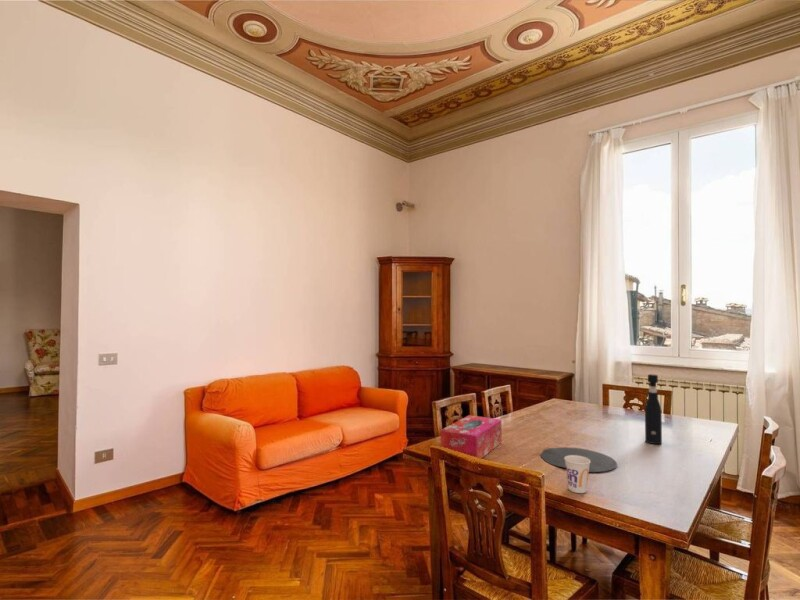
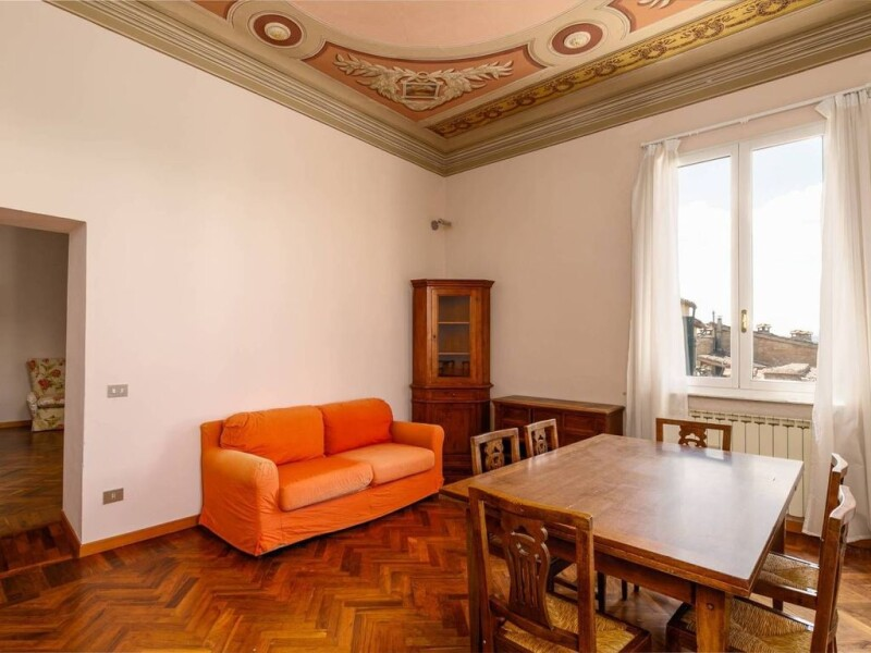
- pepper grinder (653, 408)
- tissue box (472, 436)
- cup (577, 474)
- plate (577, 455)
